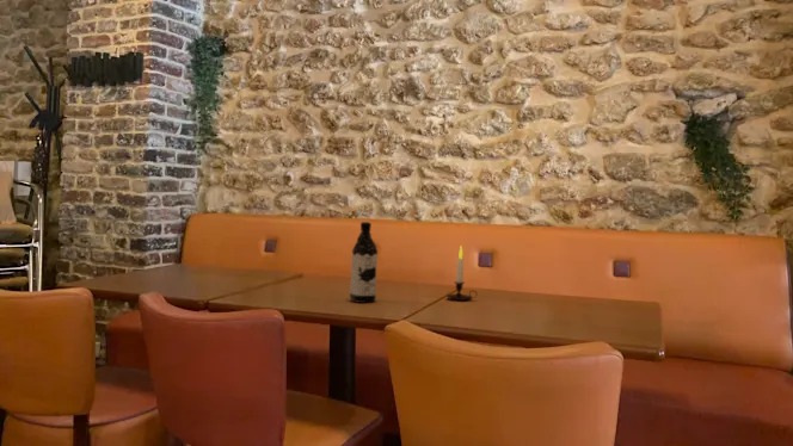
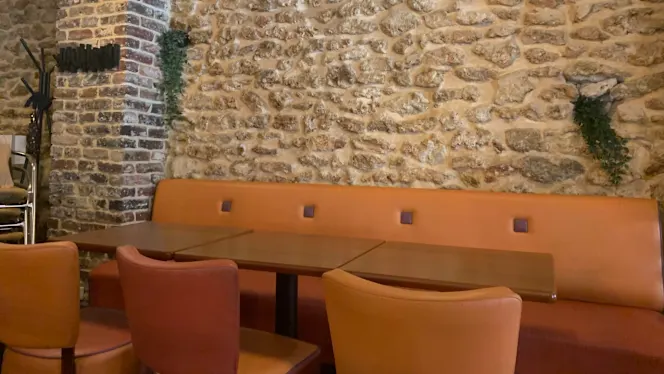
- candle (462, 272)
- water bottle (363, 261)
